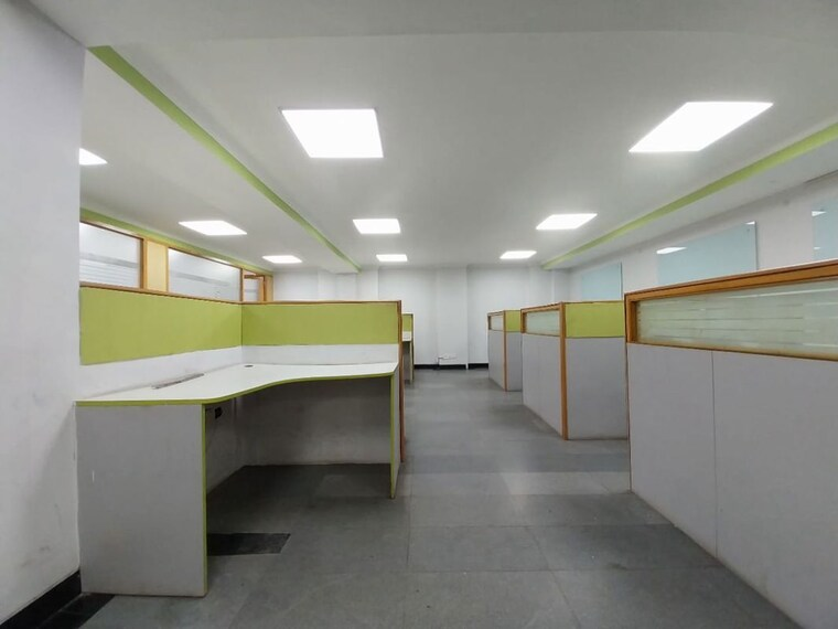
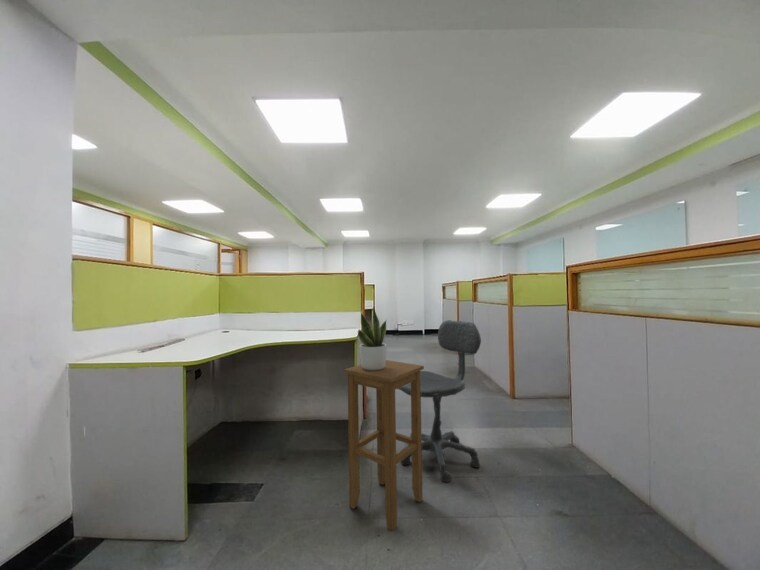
+ potted plant (373, 336)
+ office chair (436, 389)
+ stool (385, 435)
